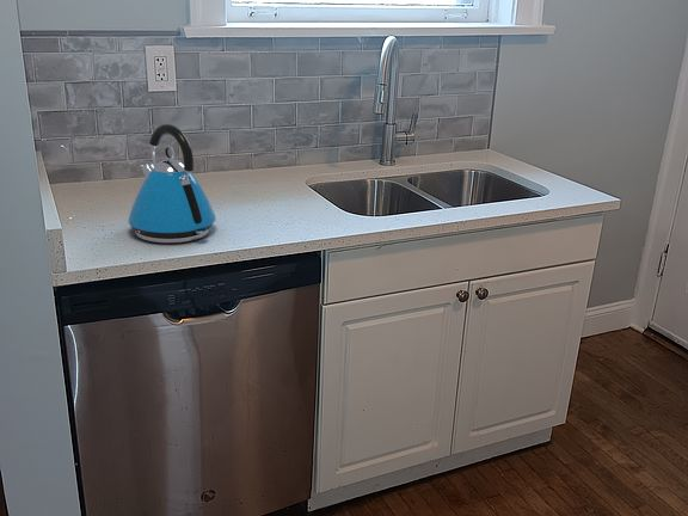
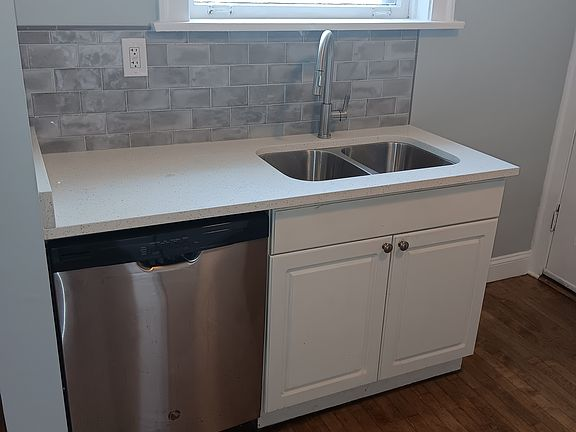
- kettle (172, 179)
